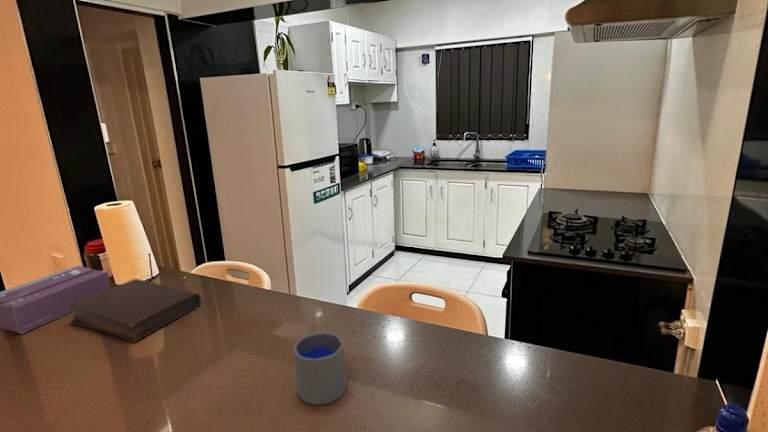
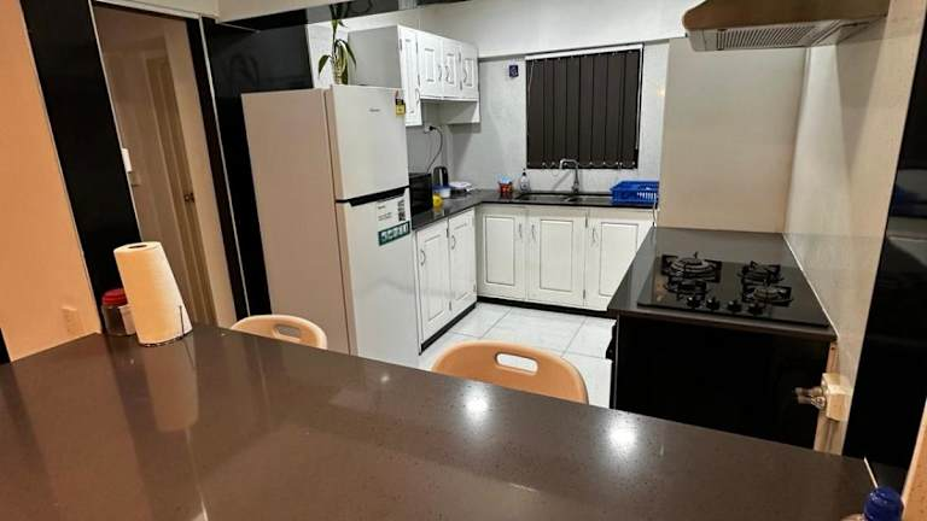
- cup (320, 367)
- book (136, 305)
- tissue box (51, 295)
